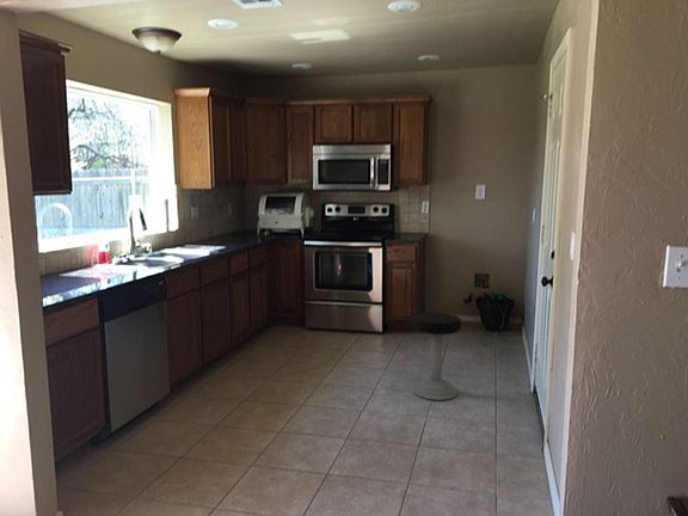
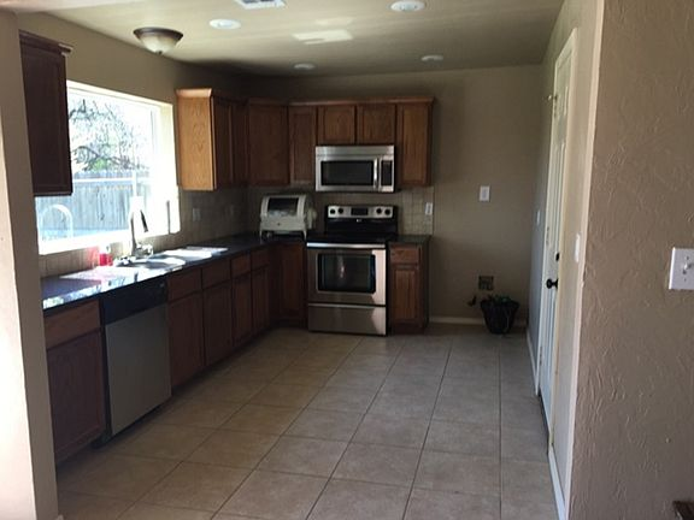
- stool (436, 355)
